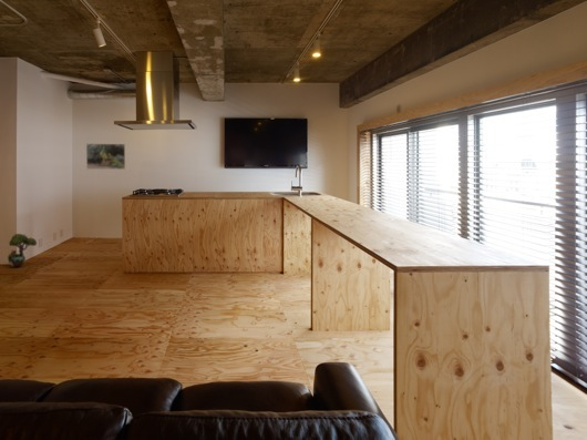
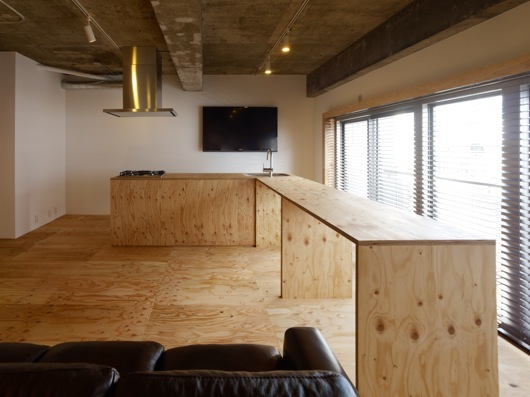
- decorative tree (20, 249)
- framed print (105, 156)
